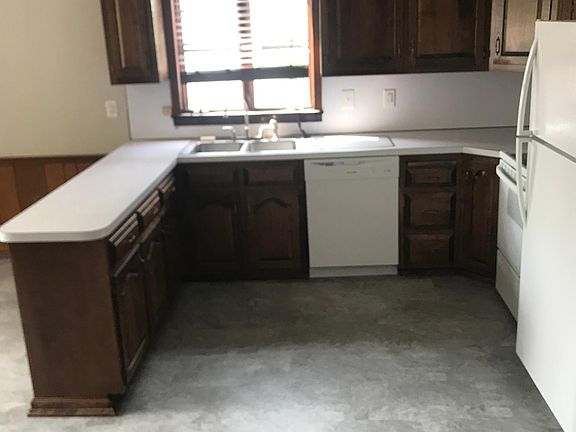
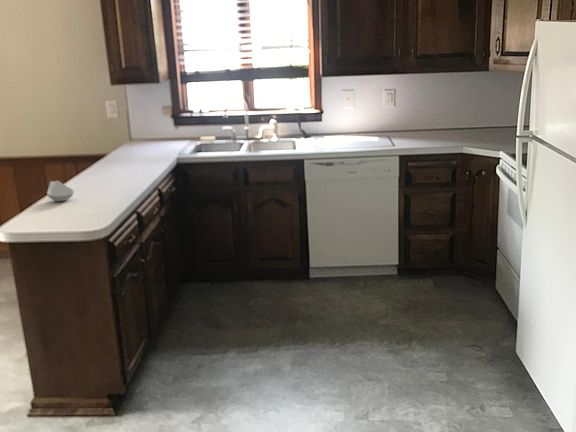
+ spoon rest (57, 190)
